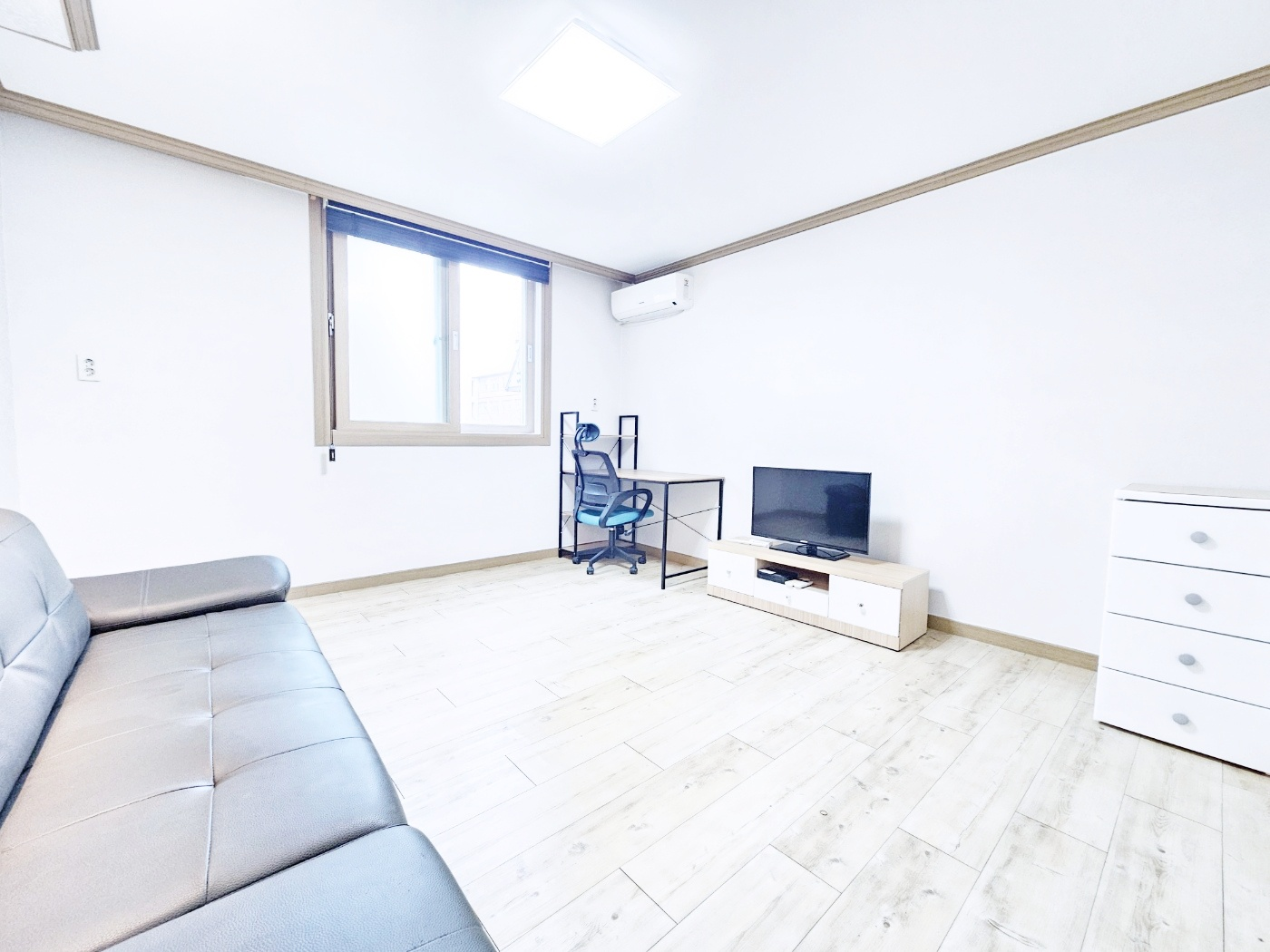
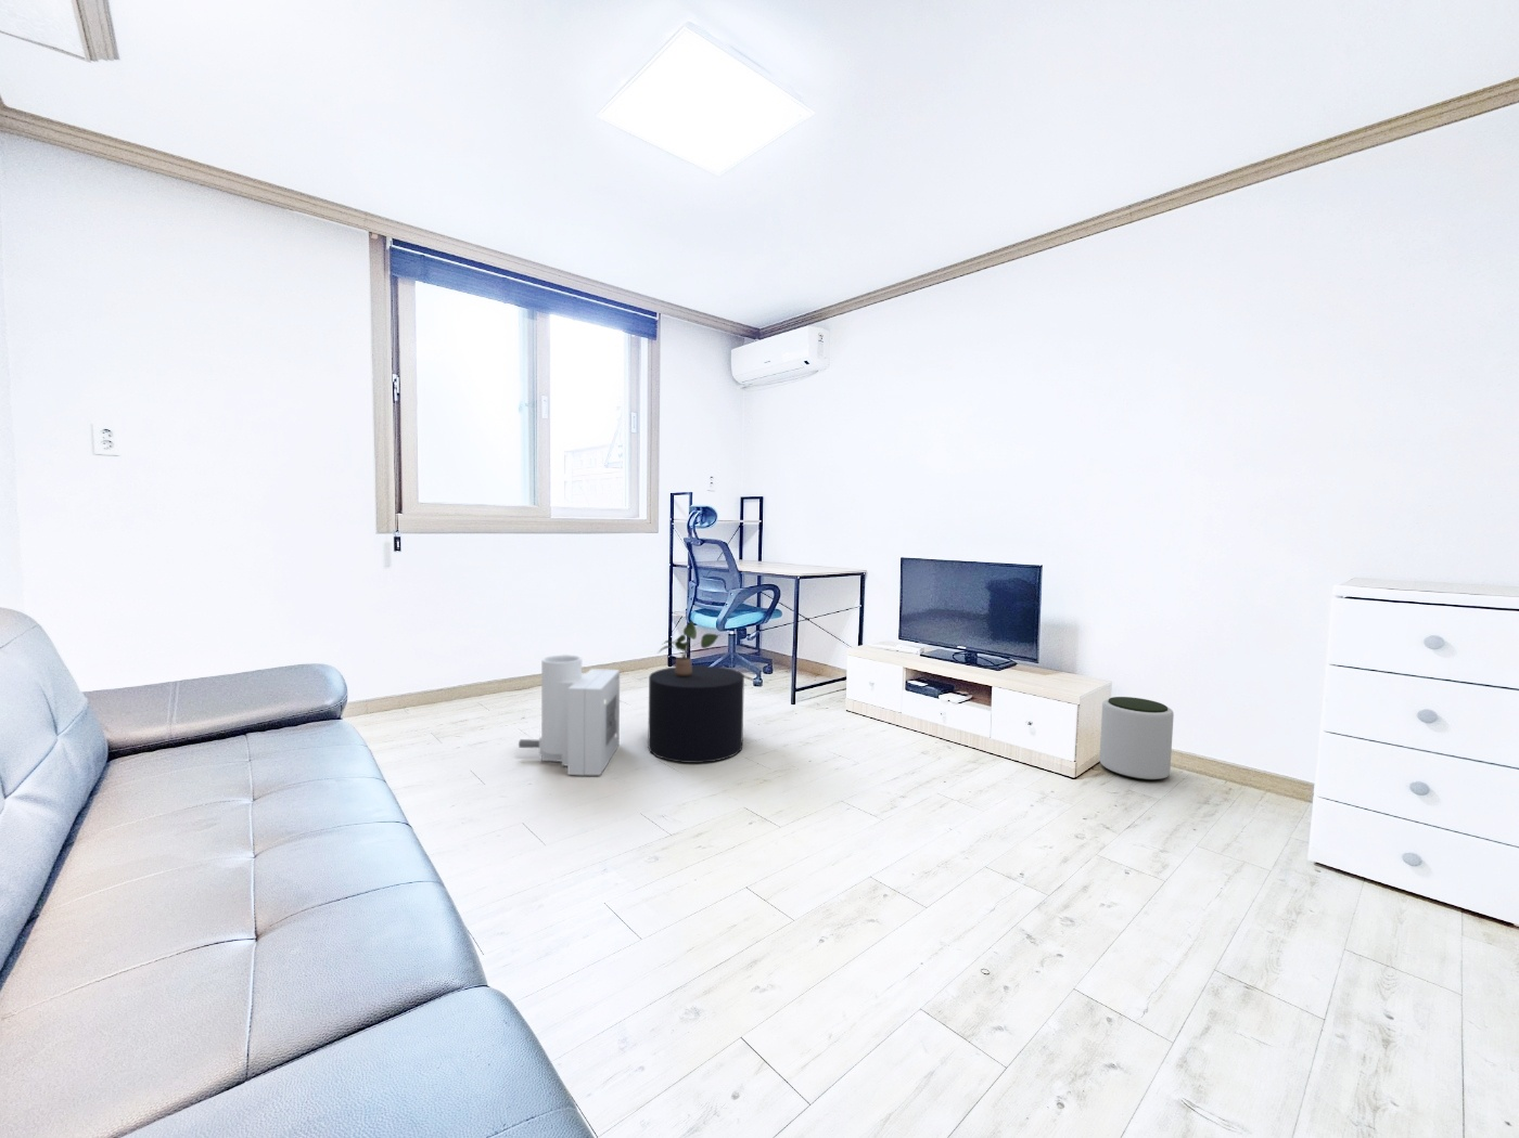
+ stool (696, 710)
+ plant pot (1135, 736)
+ air purifier (565, 709)
+ potted plant (691, 646)
